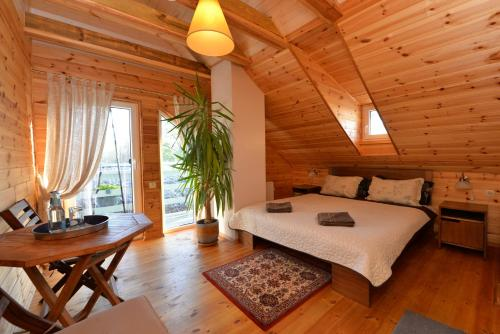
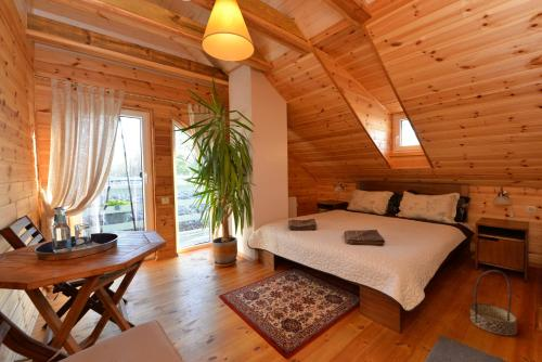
+ basket (492, 305)
